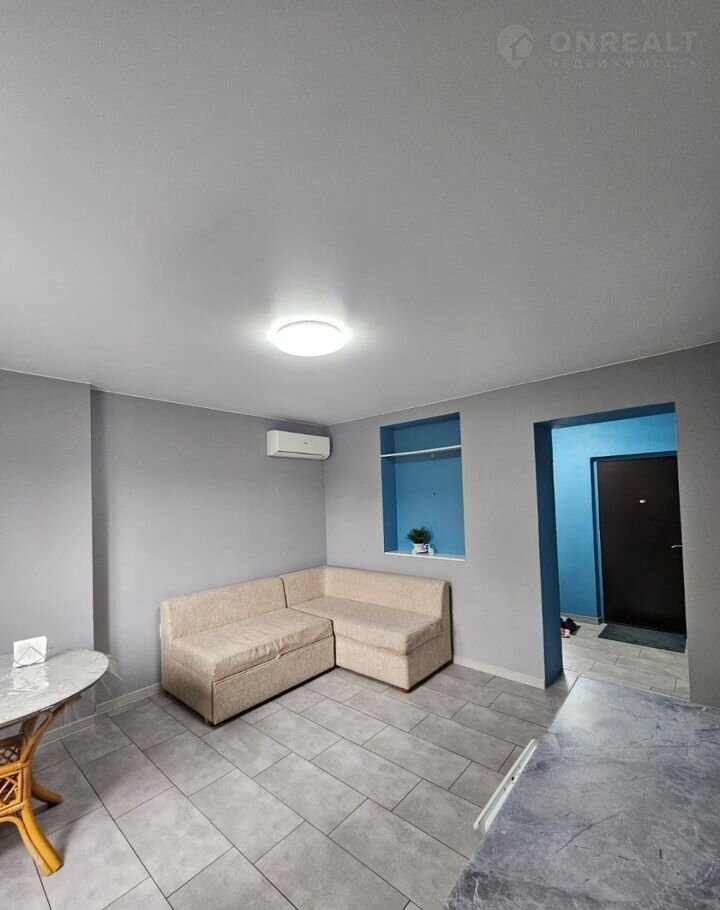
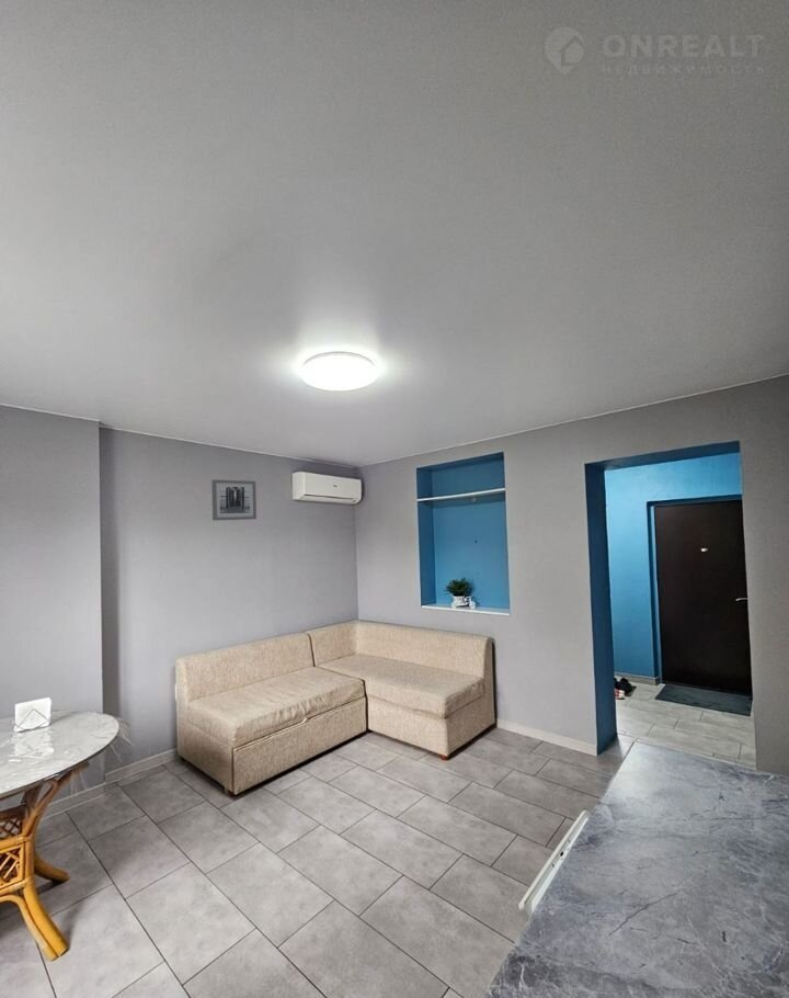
+ wall art (235, 500)
